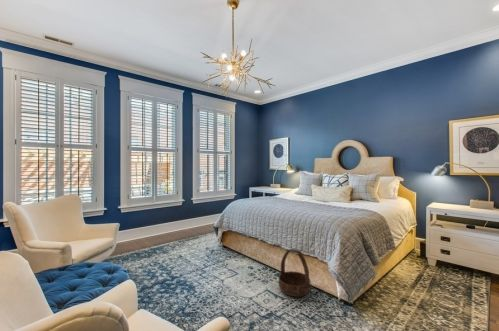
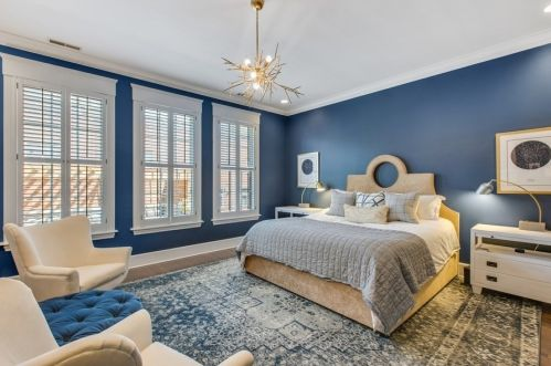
- basket (292, 271)
